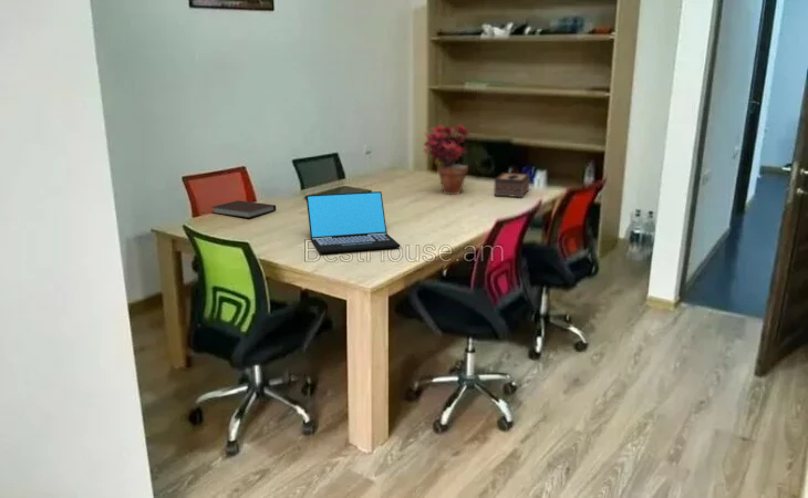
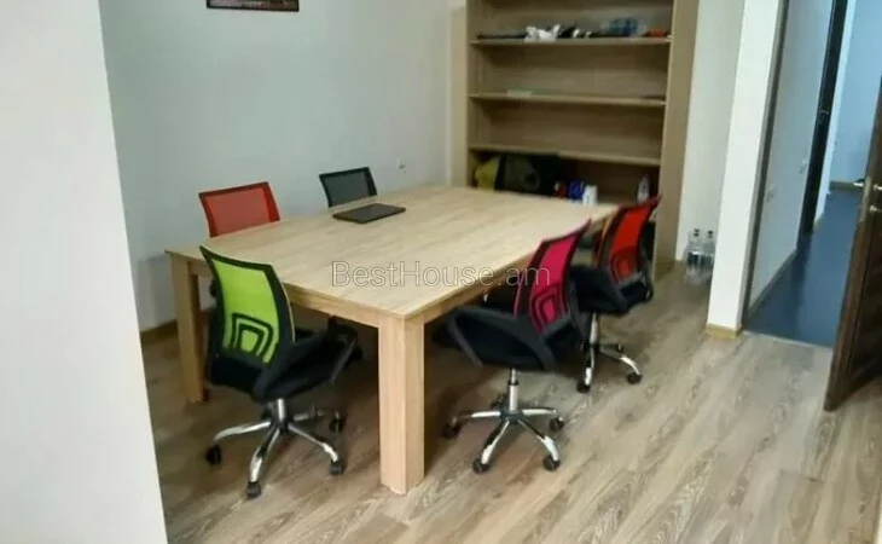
- potted plant (448, 159)
- notebook (244, 208)
- tissue box (511, 184)
- laptop (352, 220)
